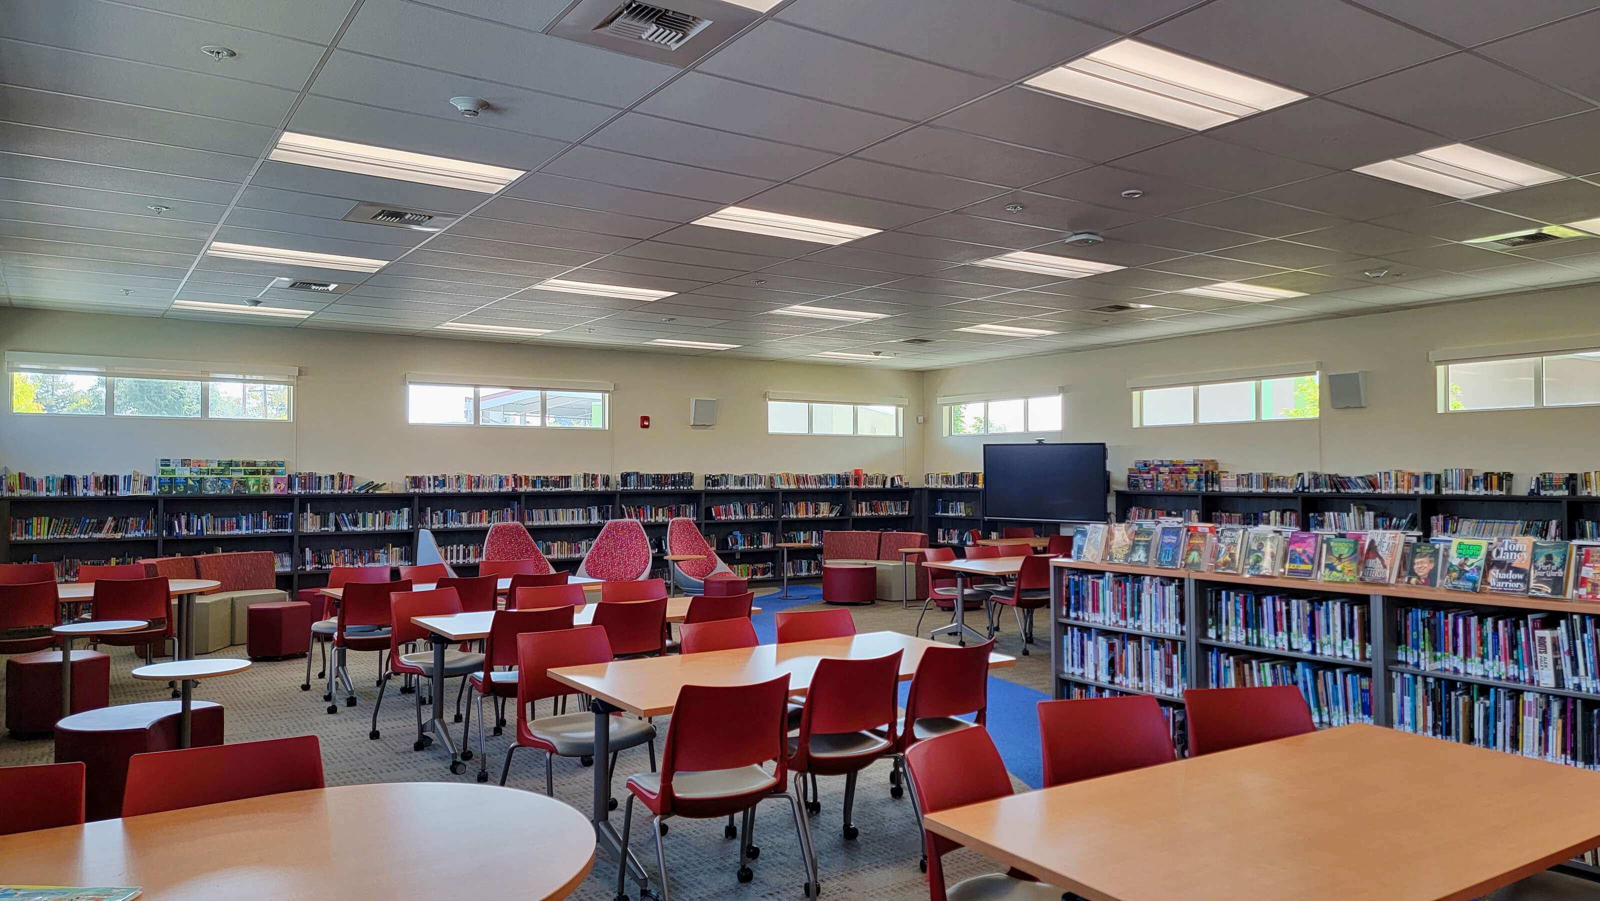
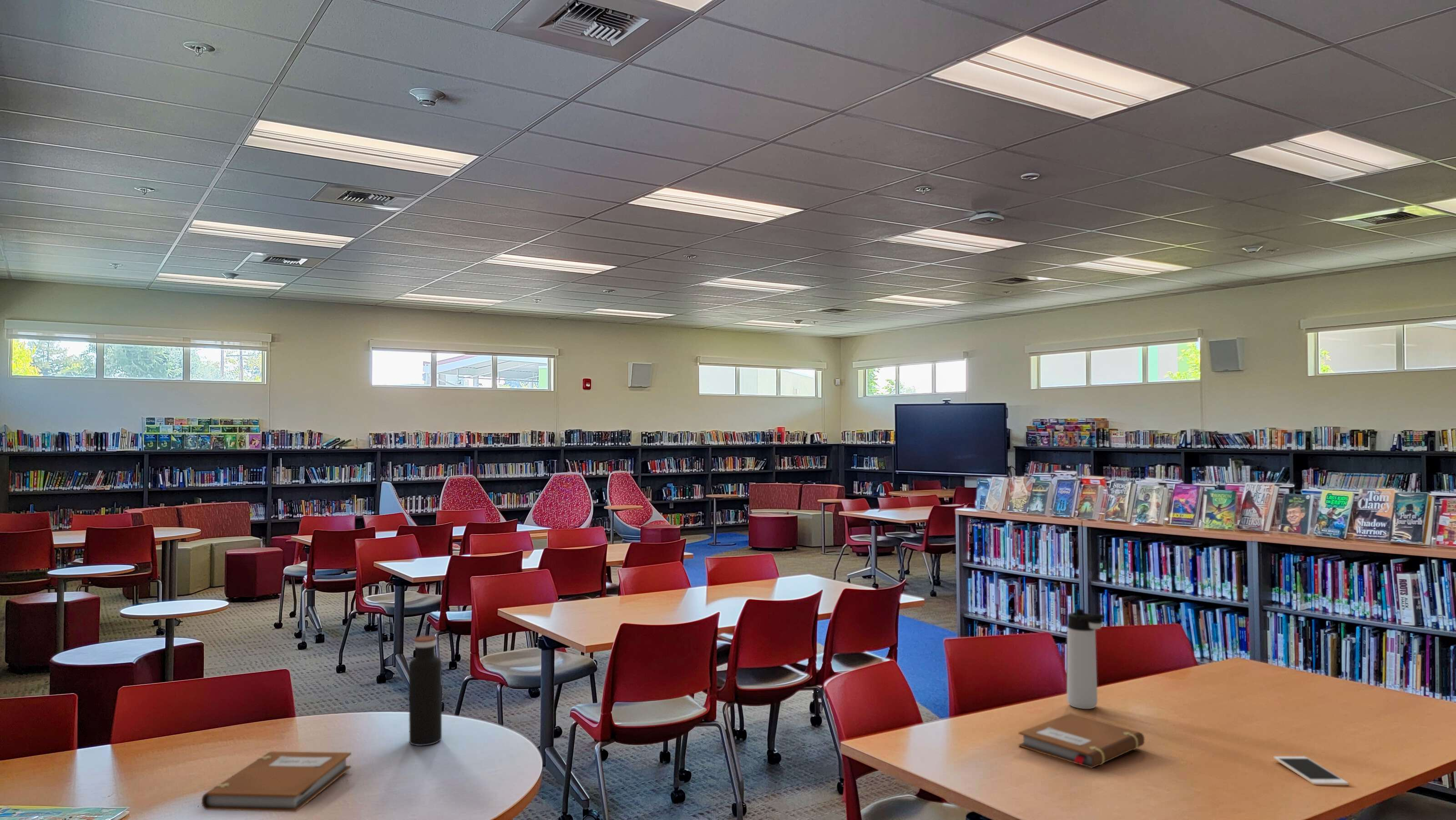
+ cell phone (1309, 770)
+ notebook (282, 778)
+ water bottle (425, 689)
+ thermos bottle (1087, 659)
+ notebook (1080, 740)
